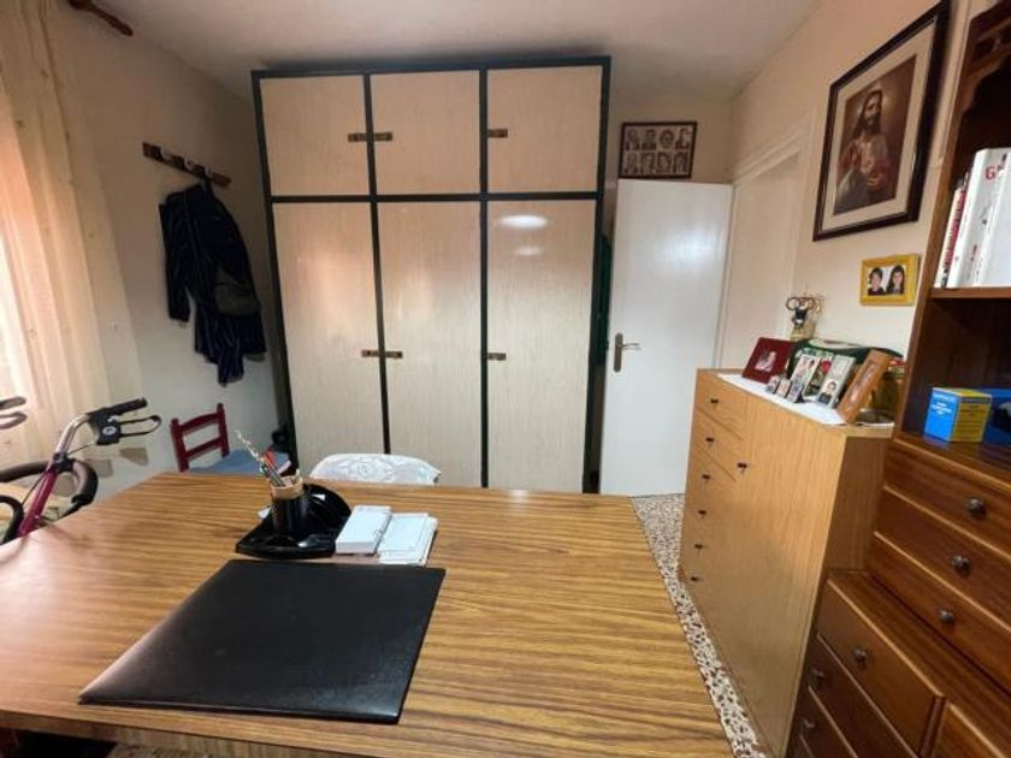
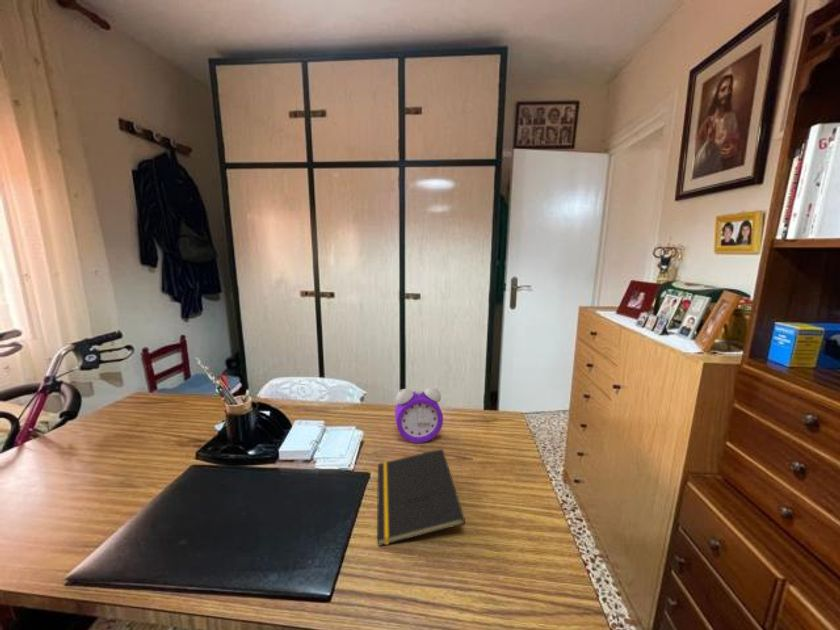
+ alarm clock (418, 413)
+ notepad (415, 489)
